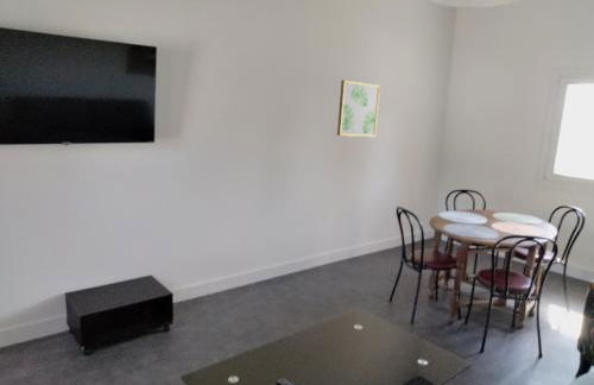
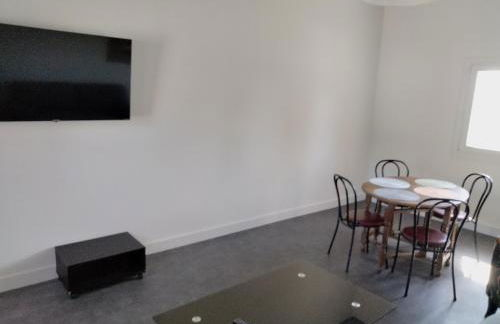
- wall art (359, 109)
